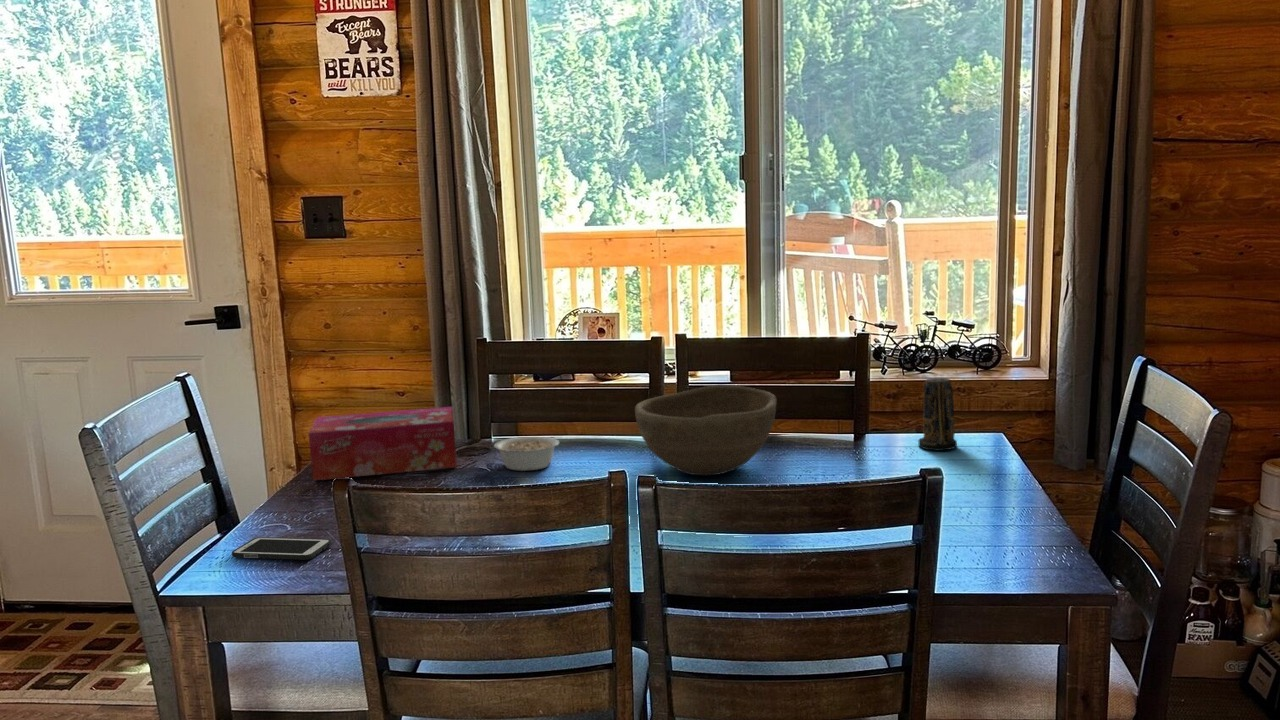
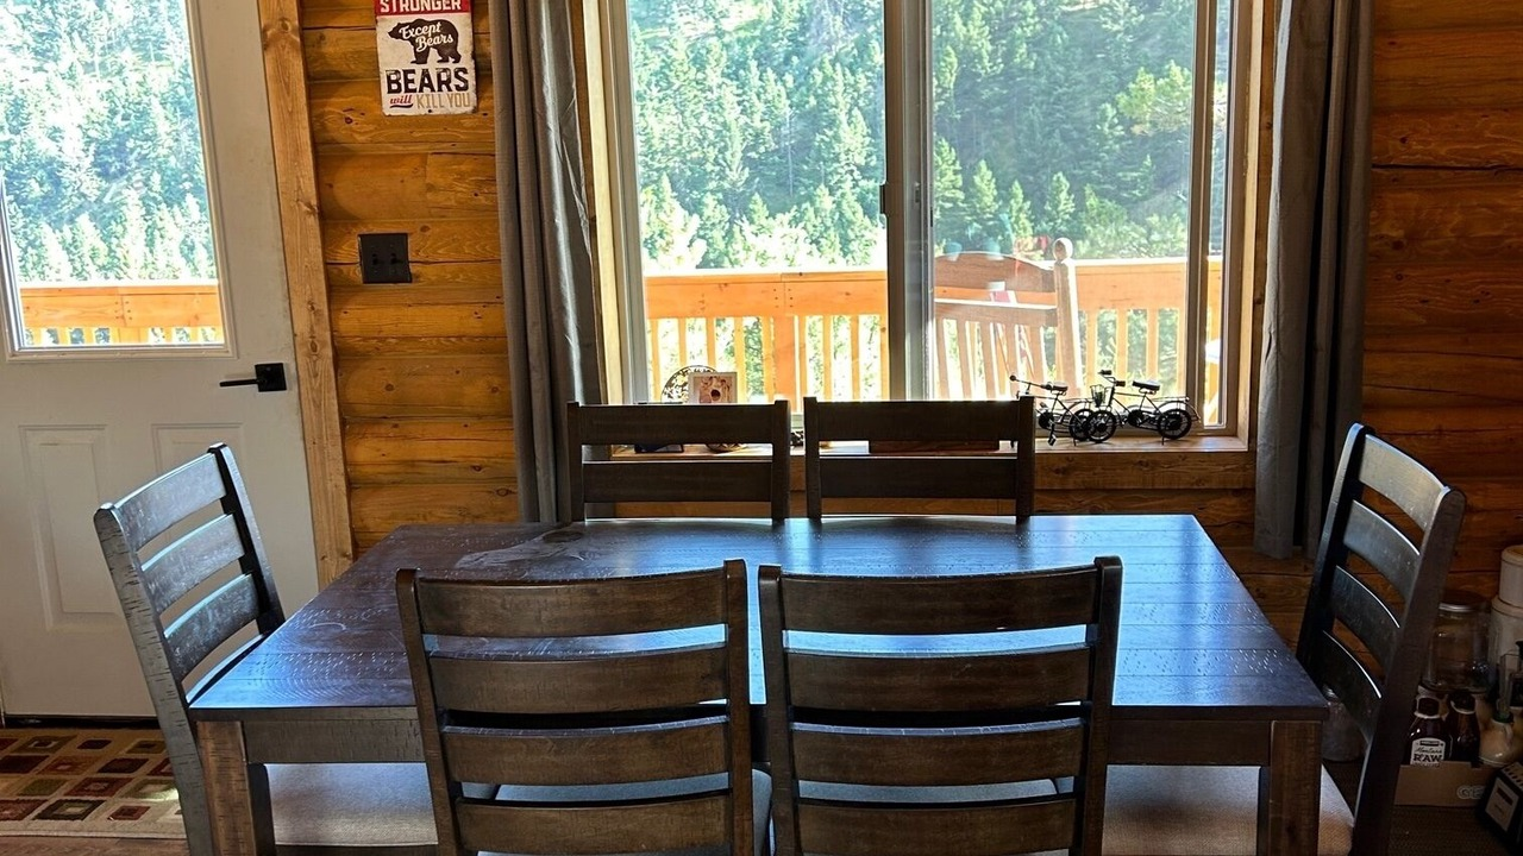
- candle (937, 412)
- tissue box (385, 441)
- legume (529, 452)
- bowl (705, 433)
- cell phone (282, 548)
